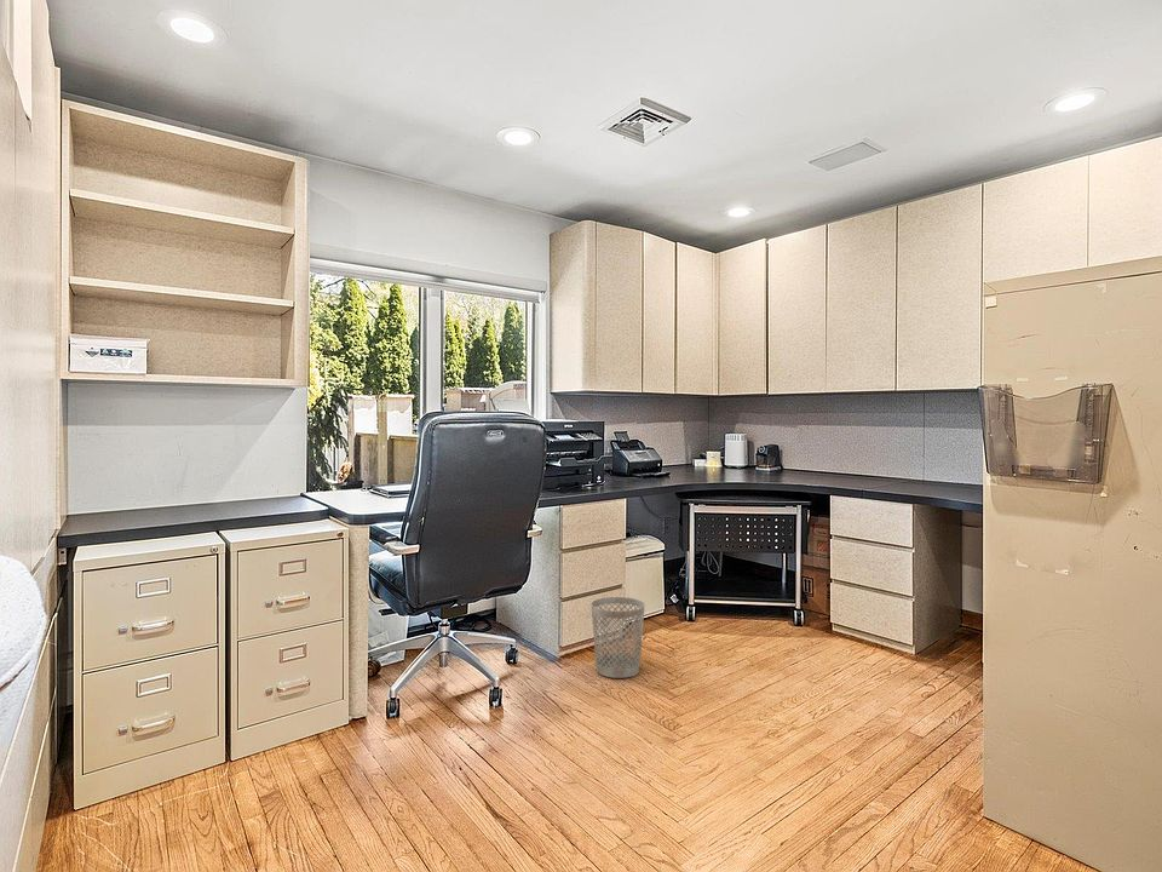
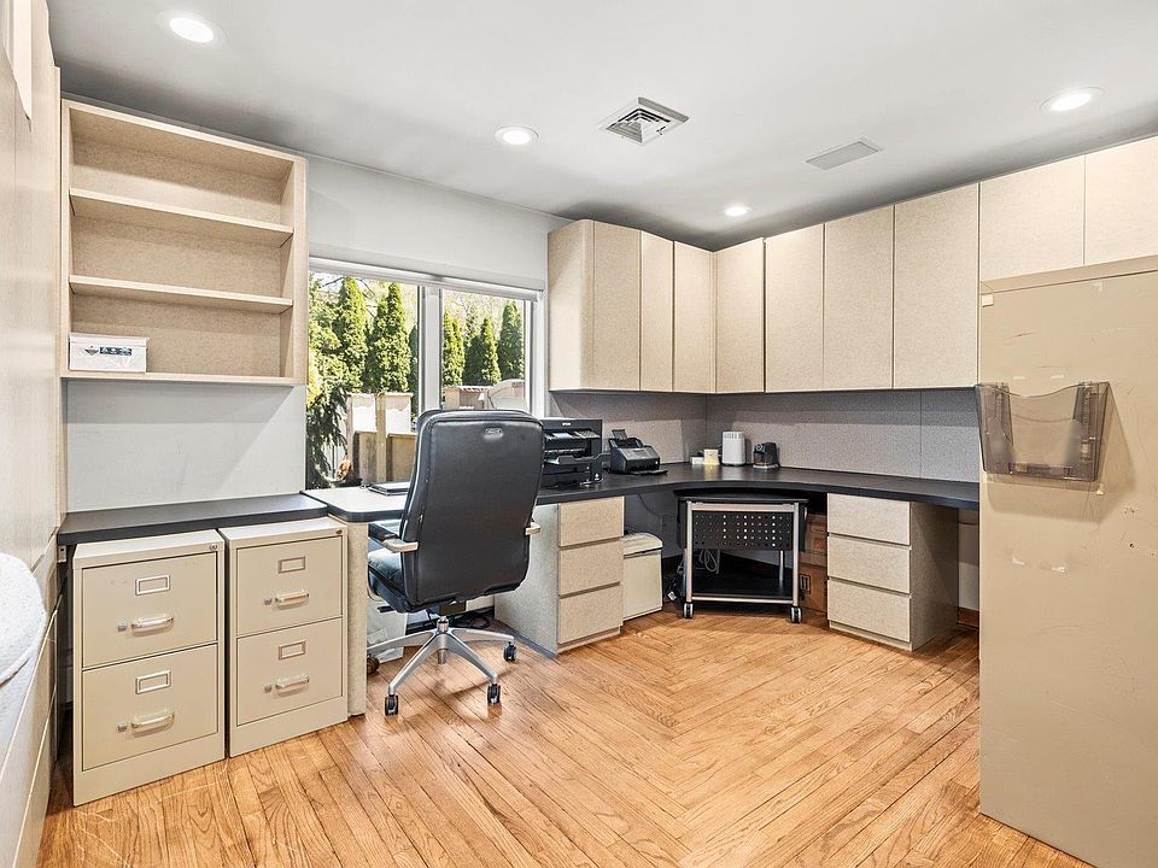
- wastebasket (617, 637)
